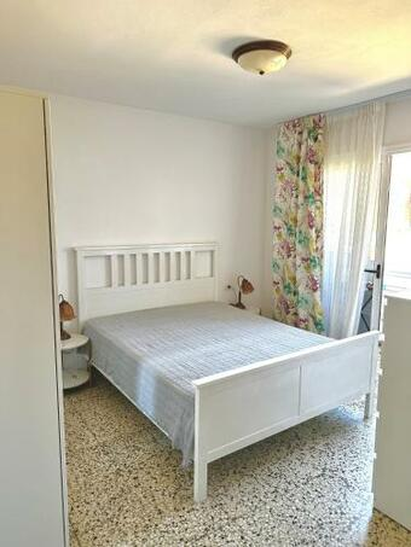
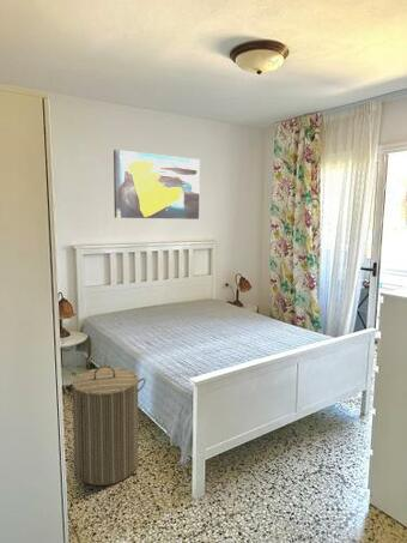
+ laundry hamper (105, 416)
+ wall art (159, 187)
